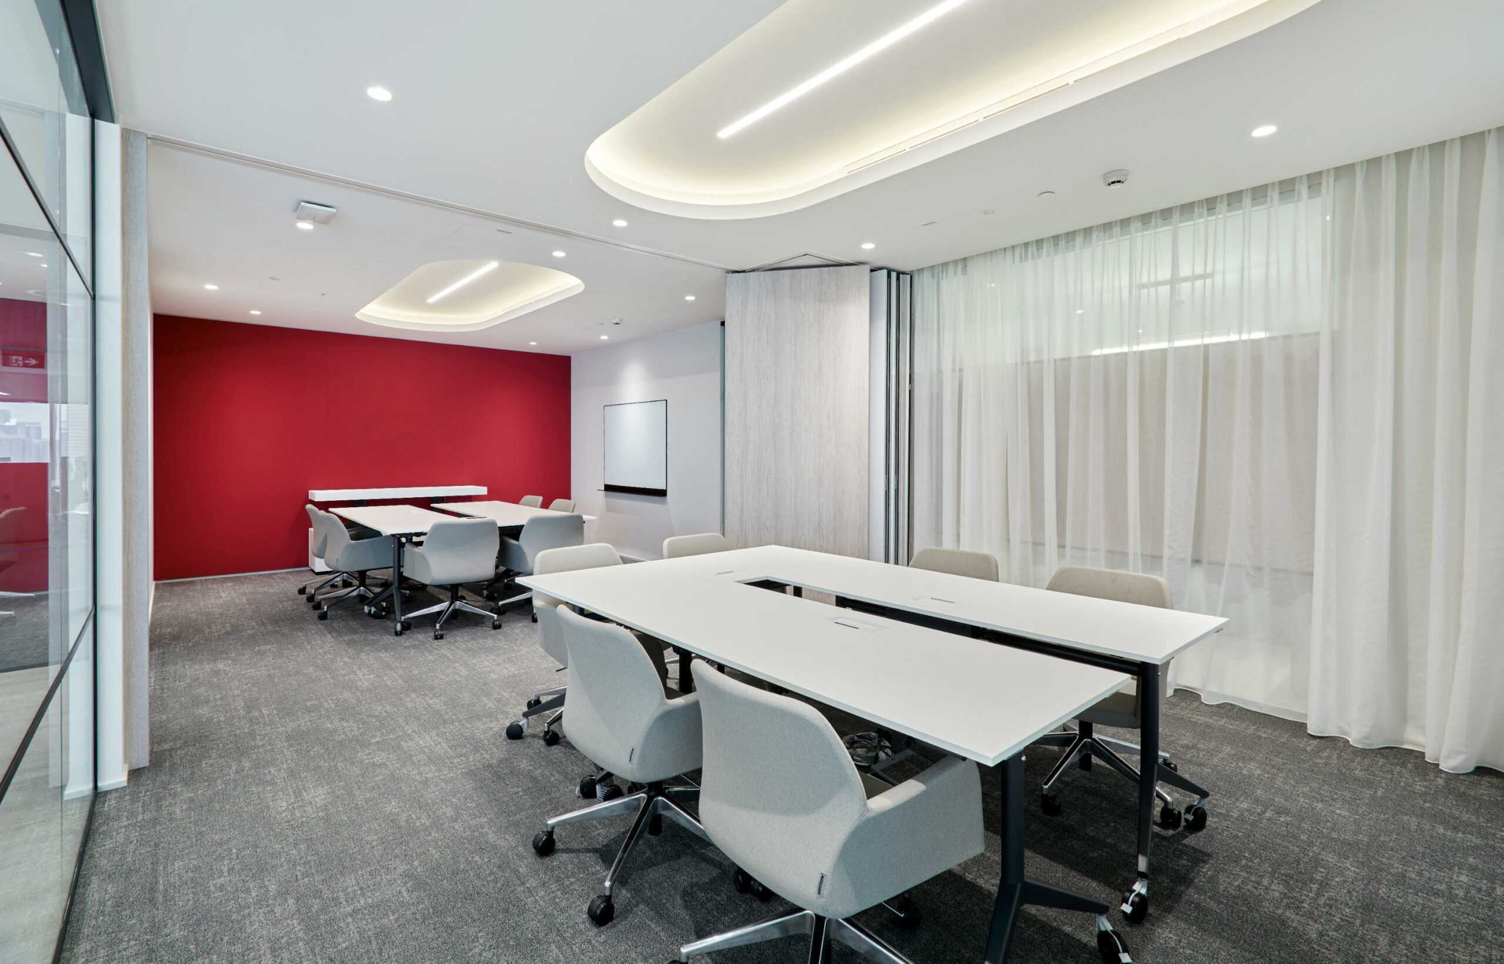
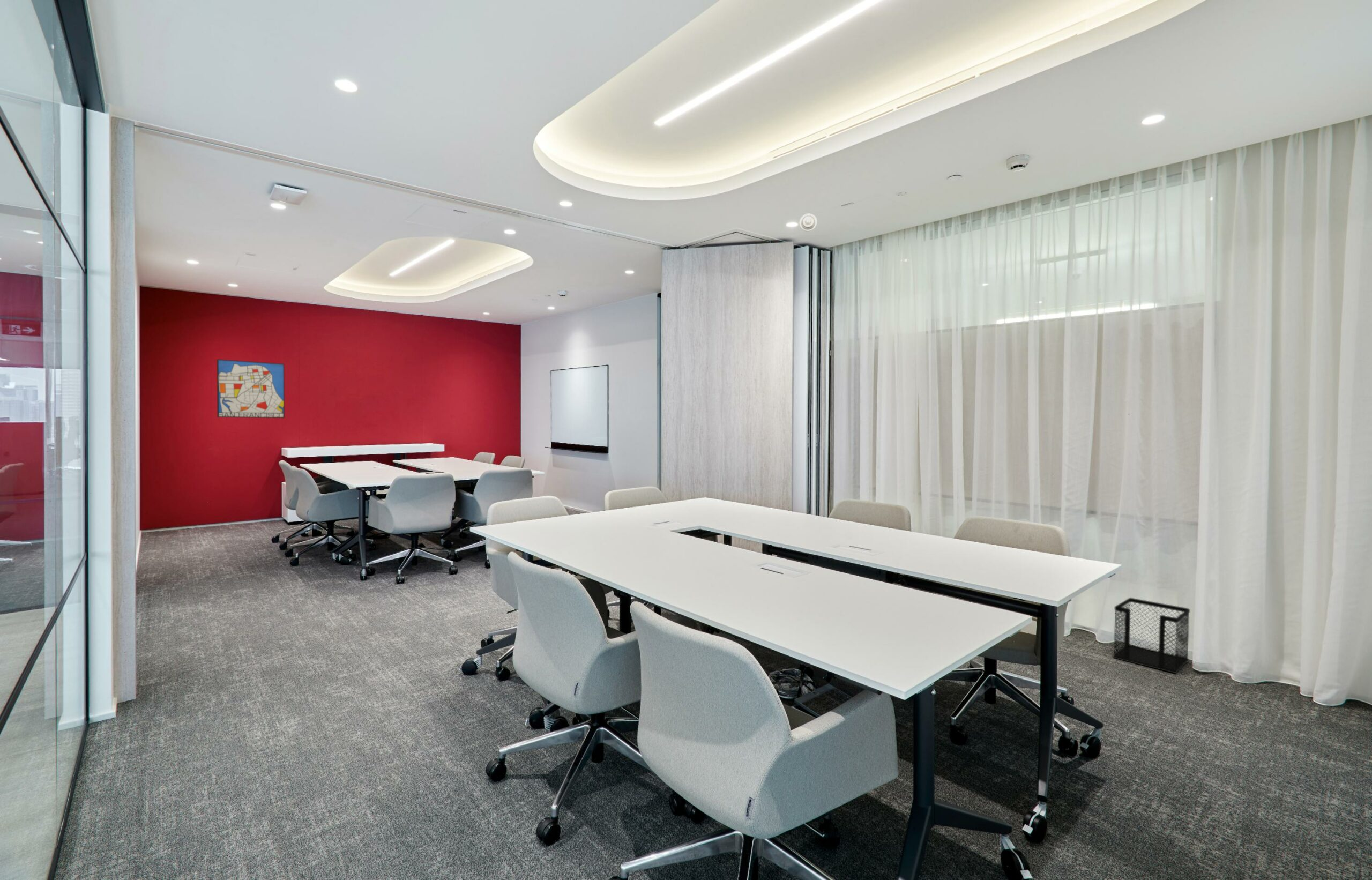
+ wall art (251, 390)
+ wastebasket (1151, 633)
+ smoke detector (808, 222)
